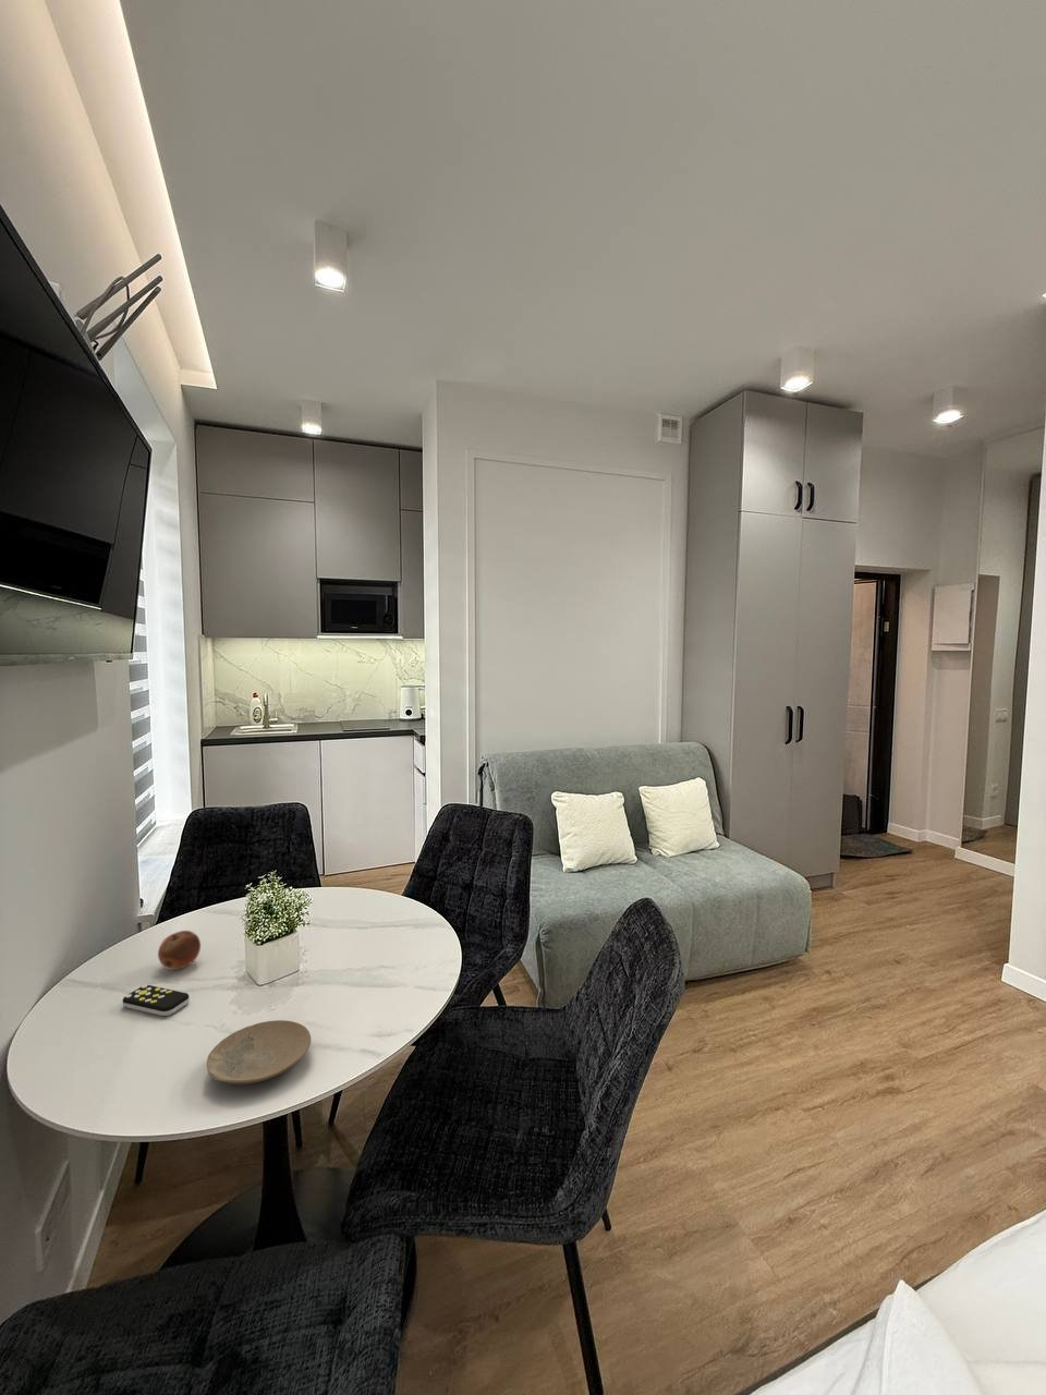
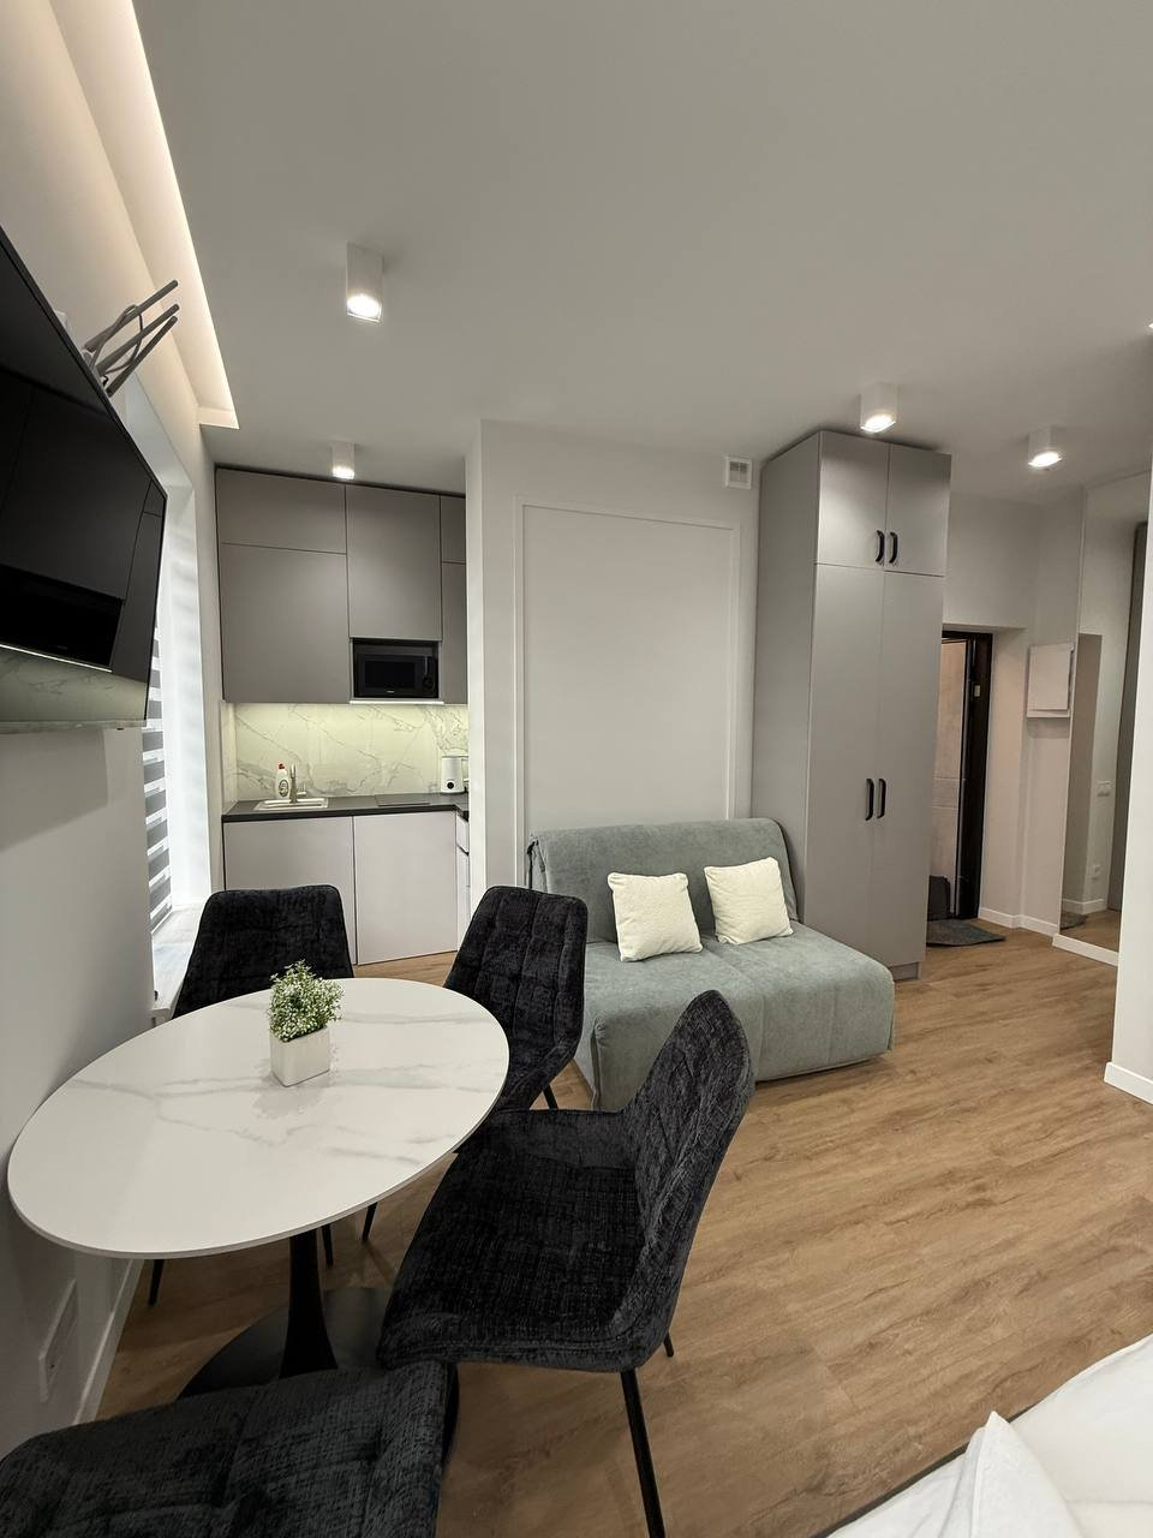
- plate (260, 1054)
- remote control (156, 1000)
- fruit (179, 948)
